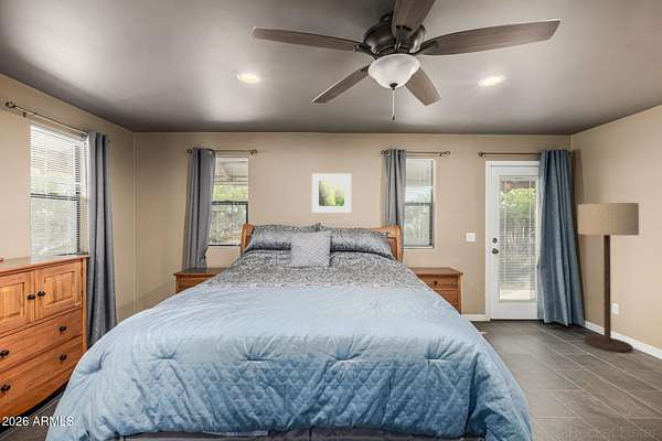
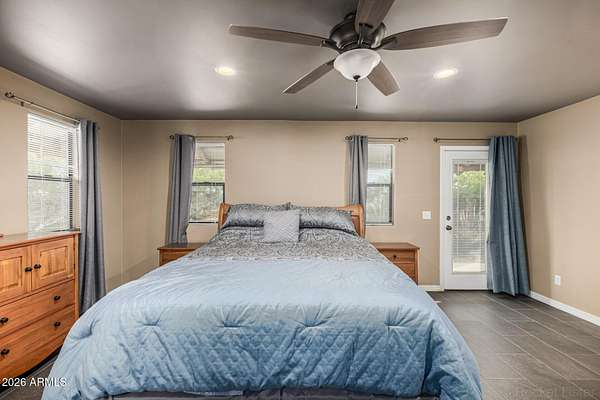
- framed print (331, 193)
- floor lamp (607, 275)
